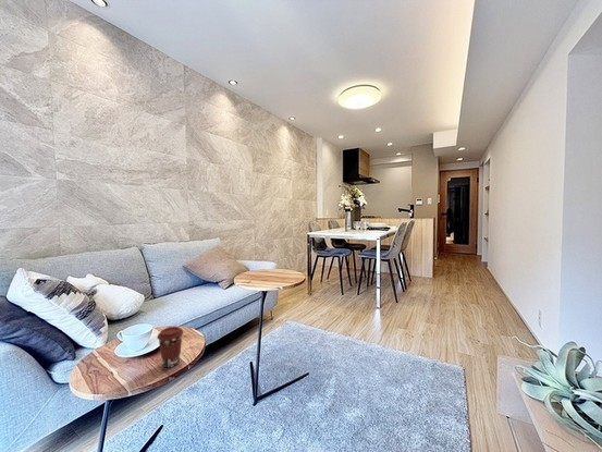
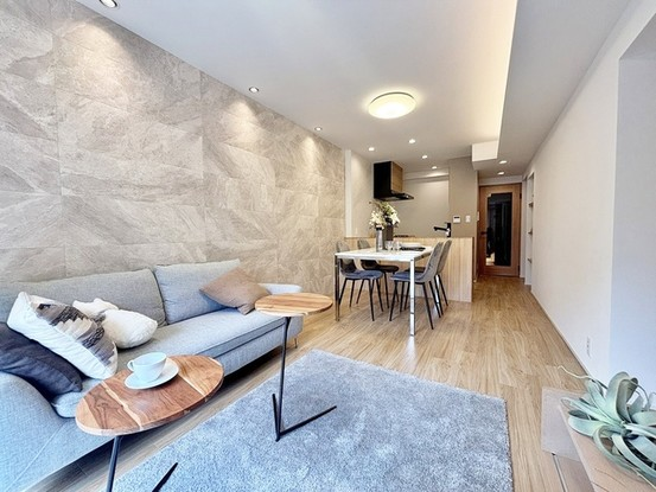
- coffee cup (171, 346)
